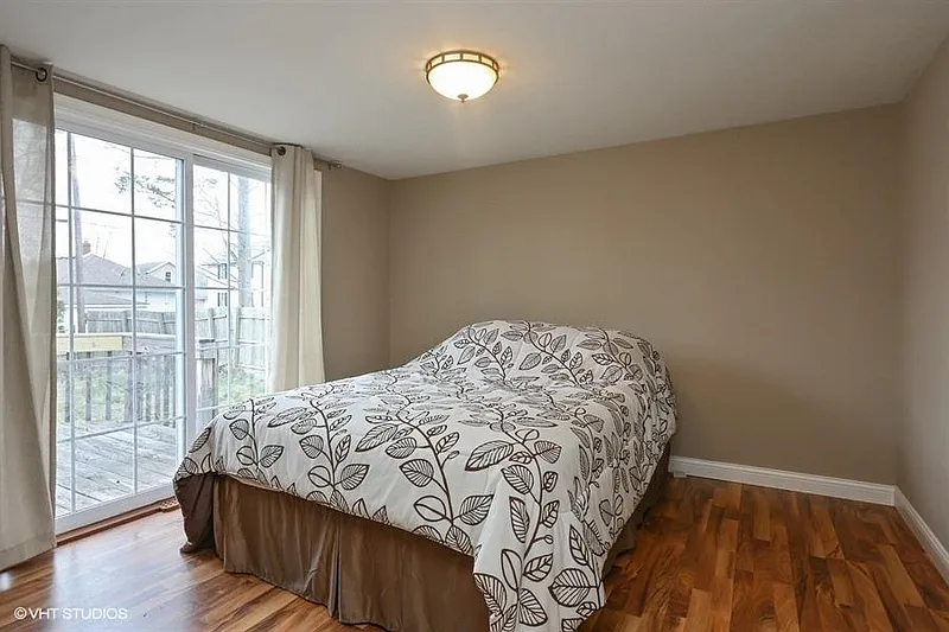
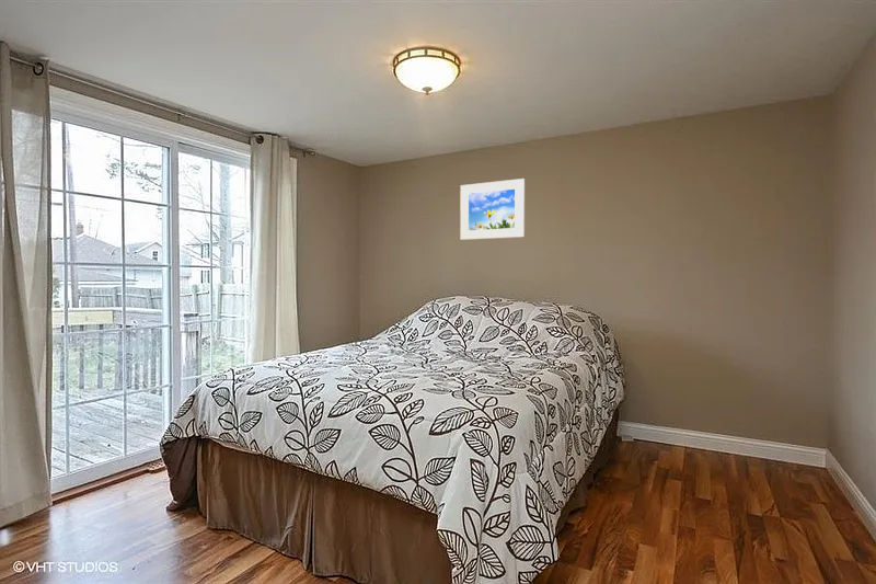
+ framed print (491, 210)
